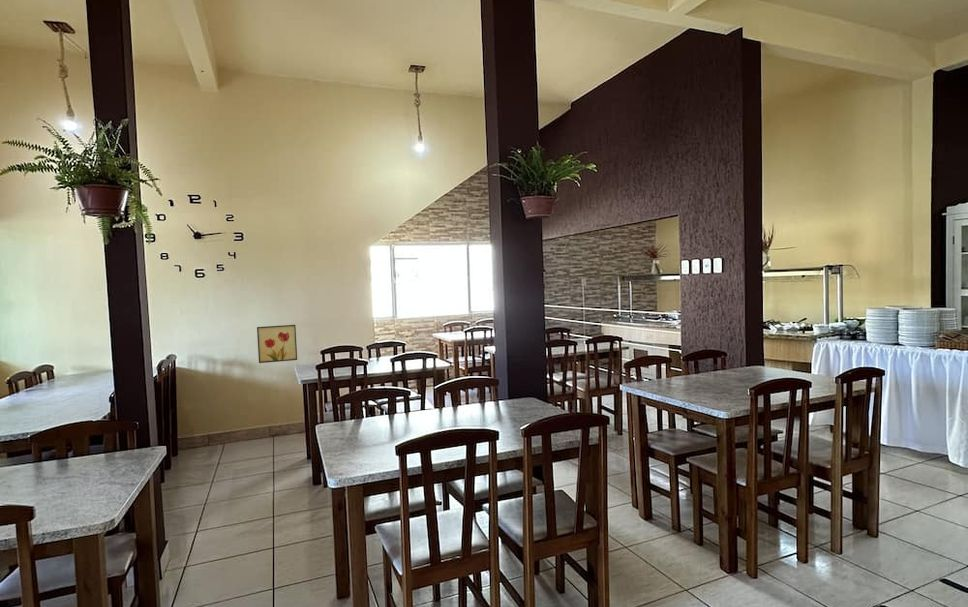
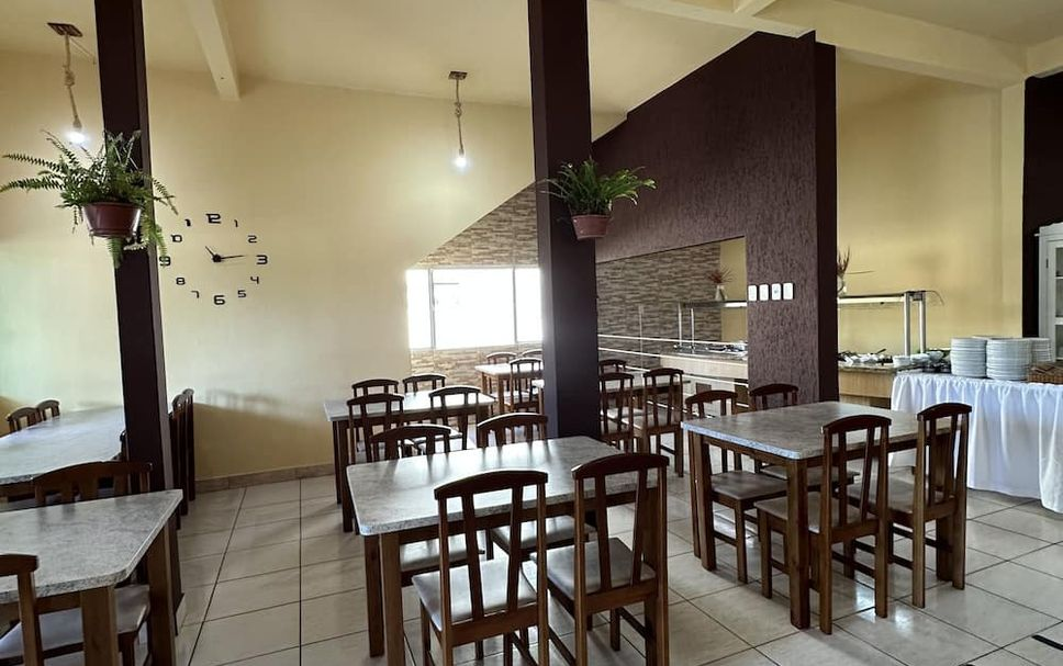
- wall art (277, 343)
